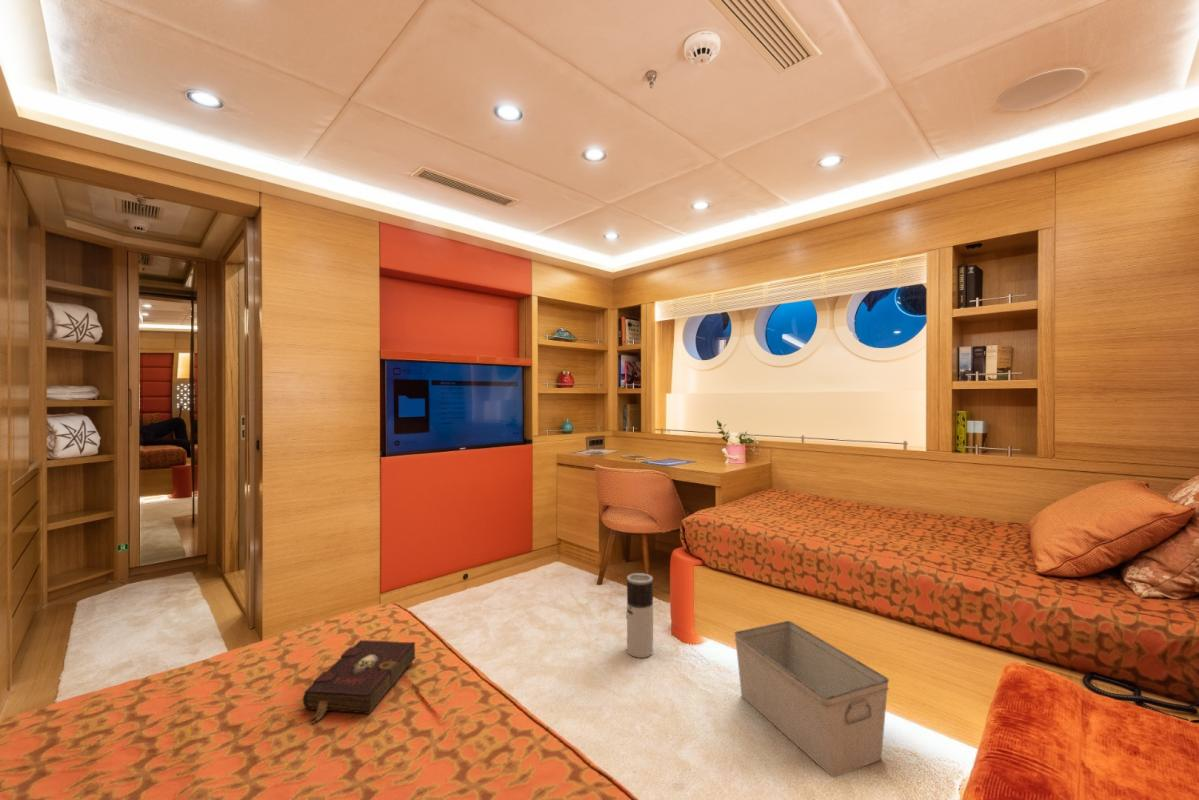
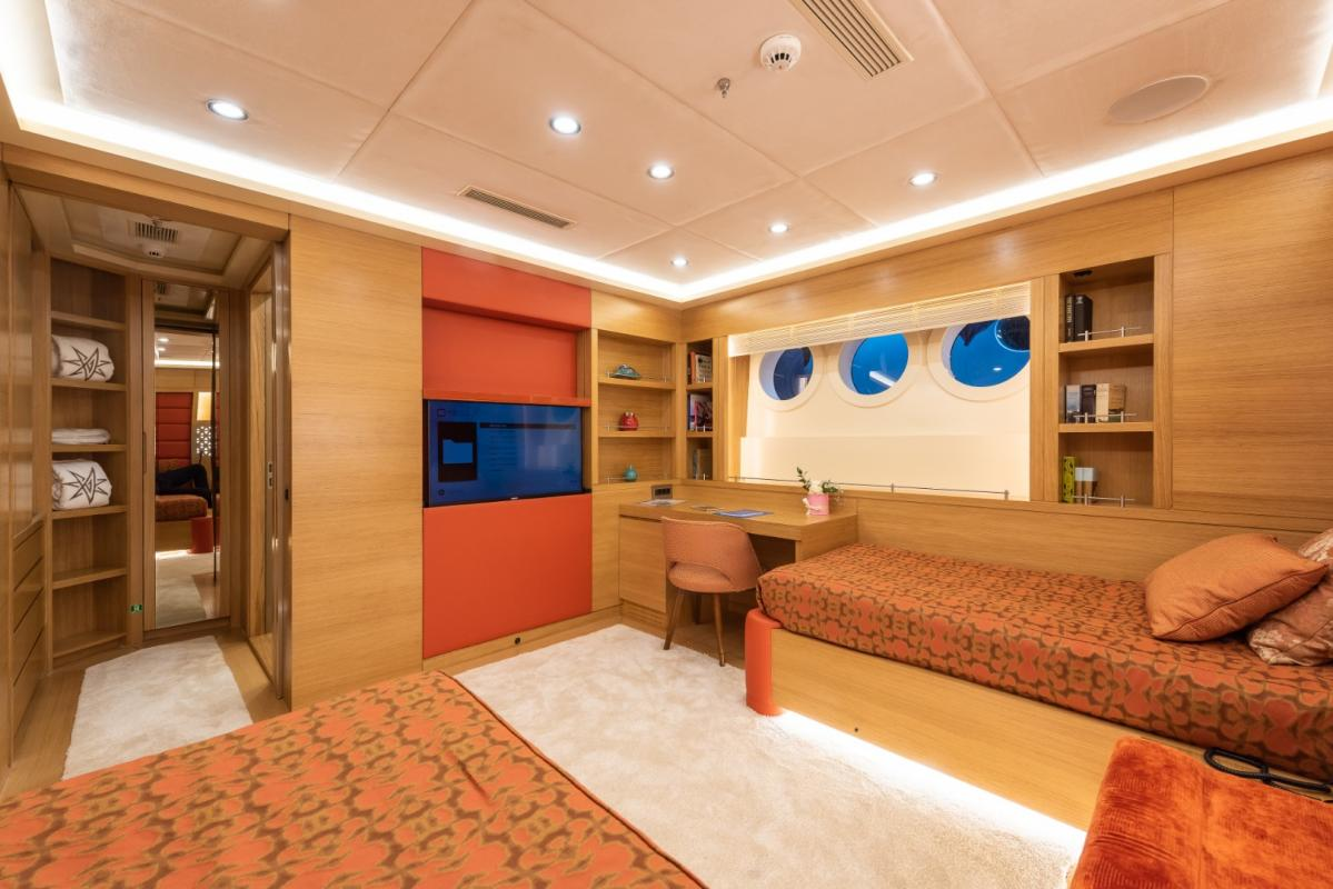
- book (359, 676)
- storage bin (804, 688)
- air purifier (639, 614)
